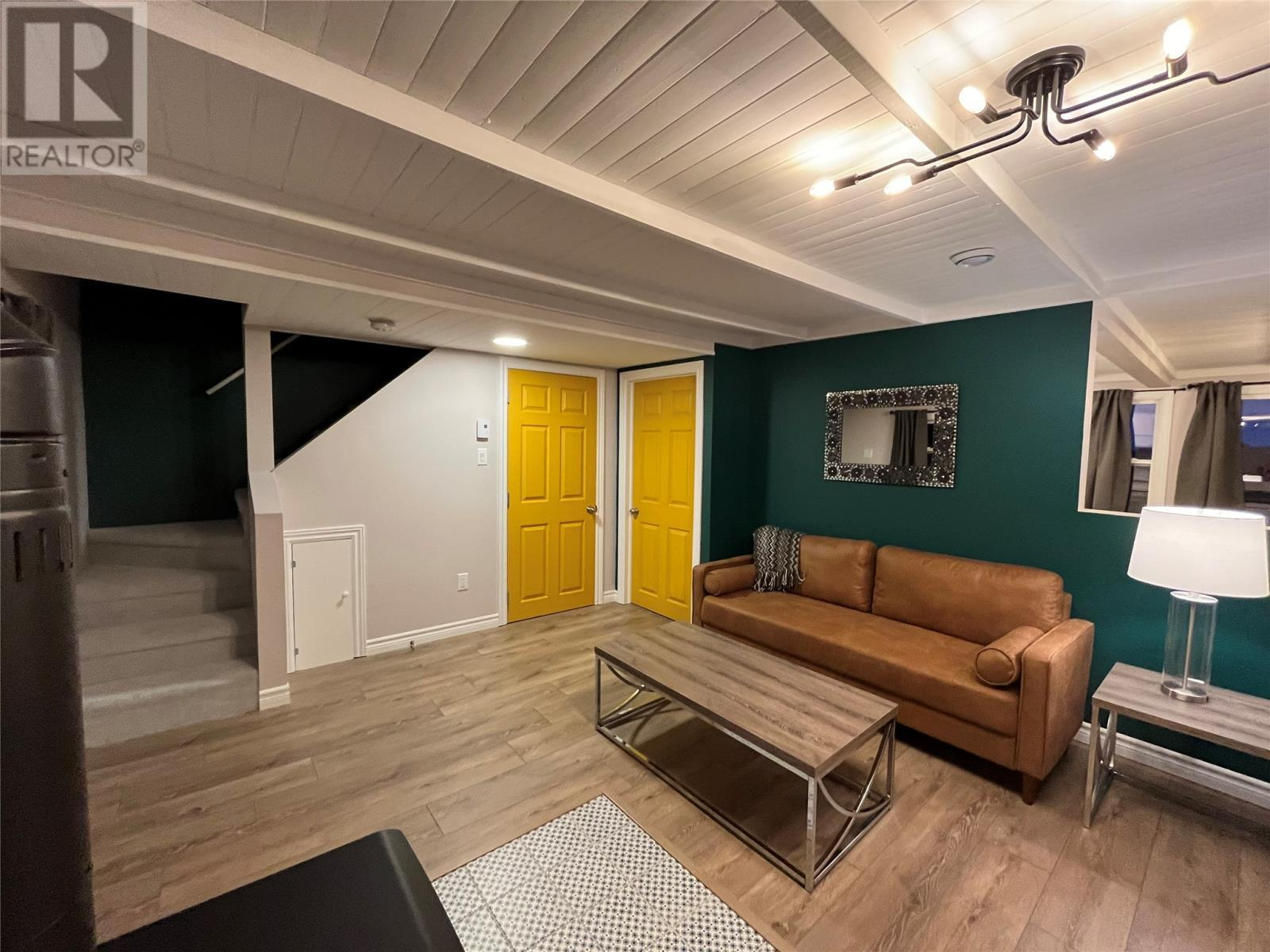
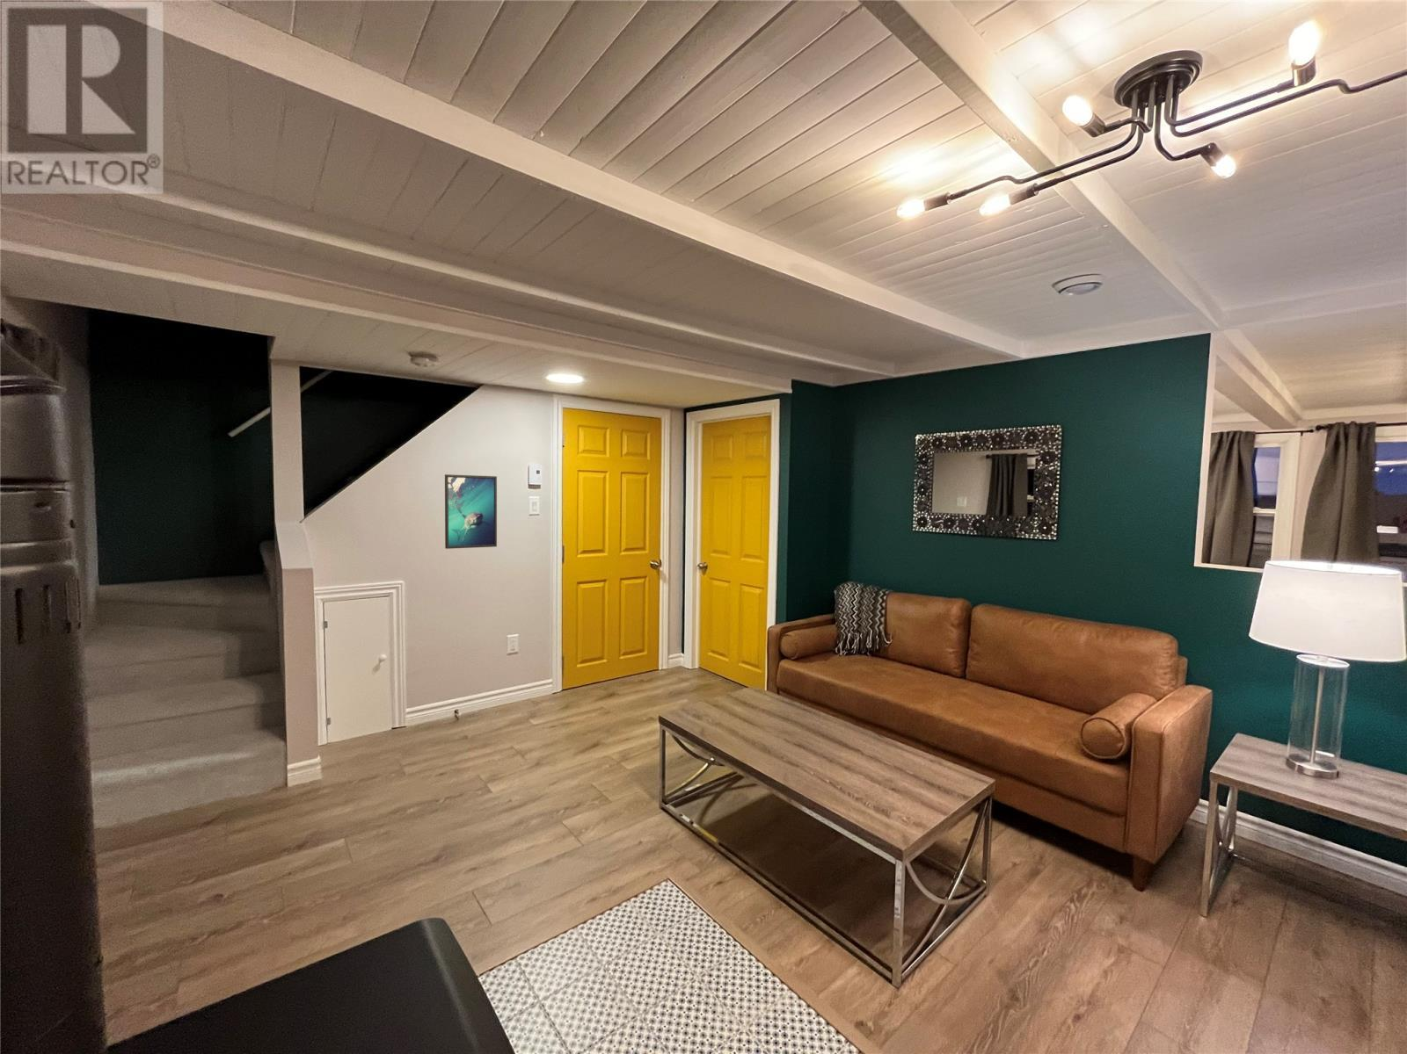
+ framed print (471, 512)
